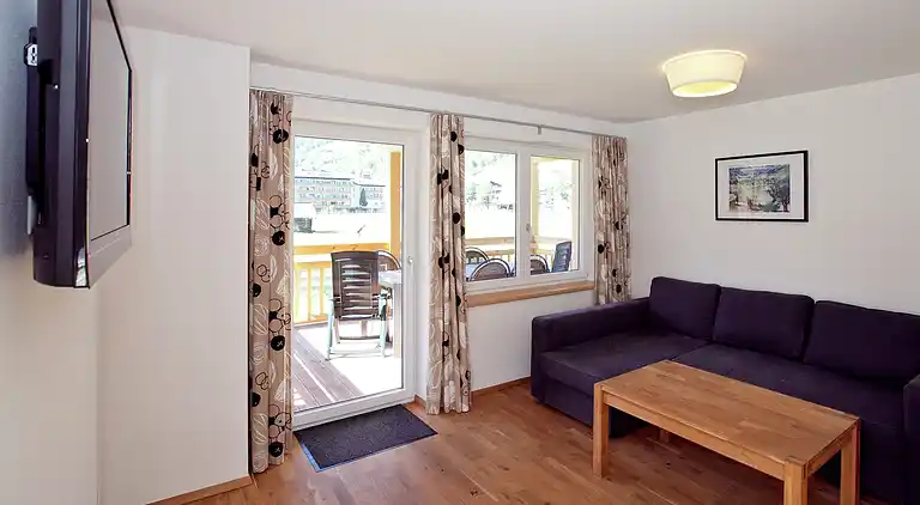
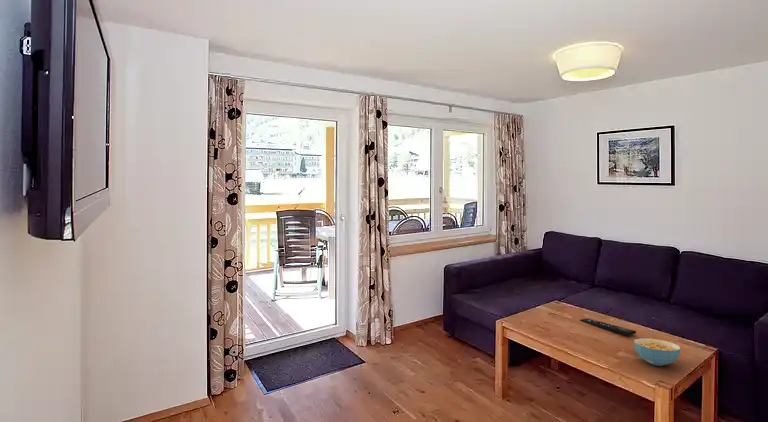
+ cereal bowl (656, 353)
+ remote control (606, 325)
